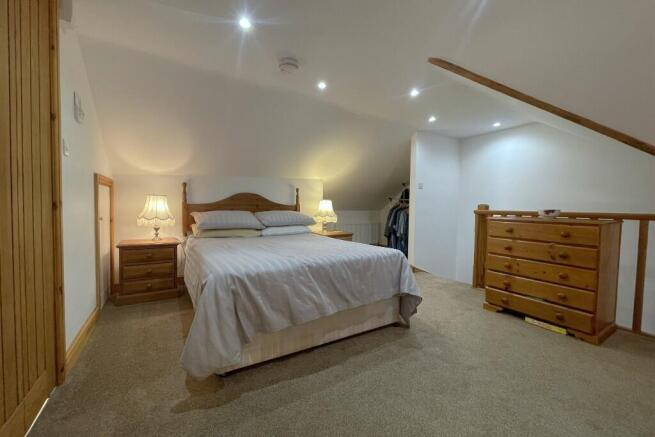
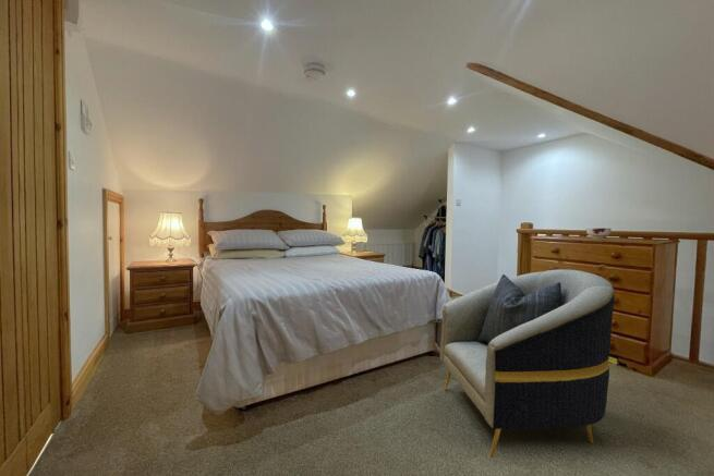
+ armchair (523, 343)
